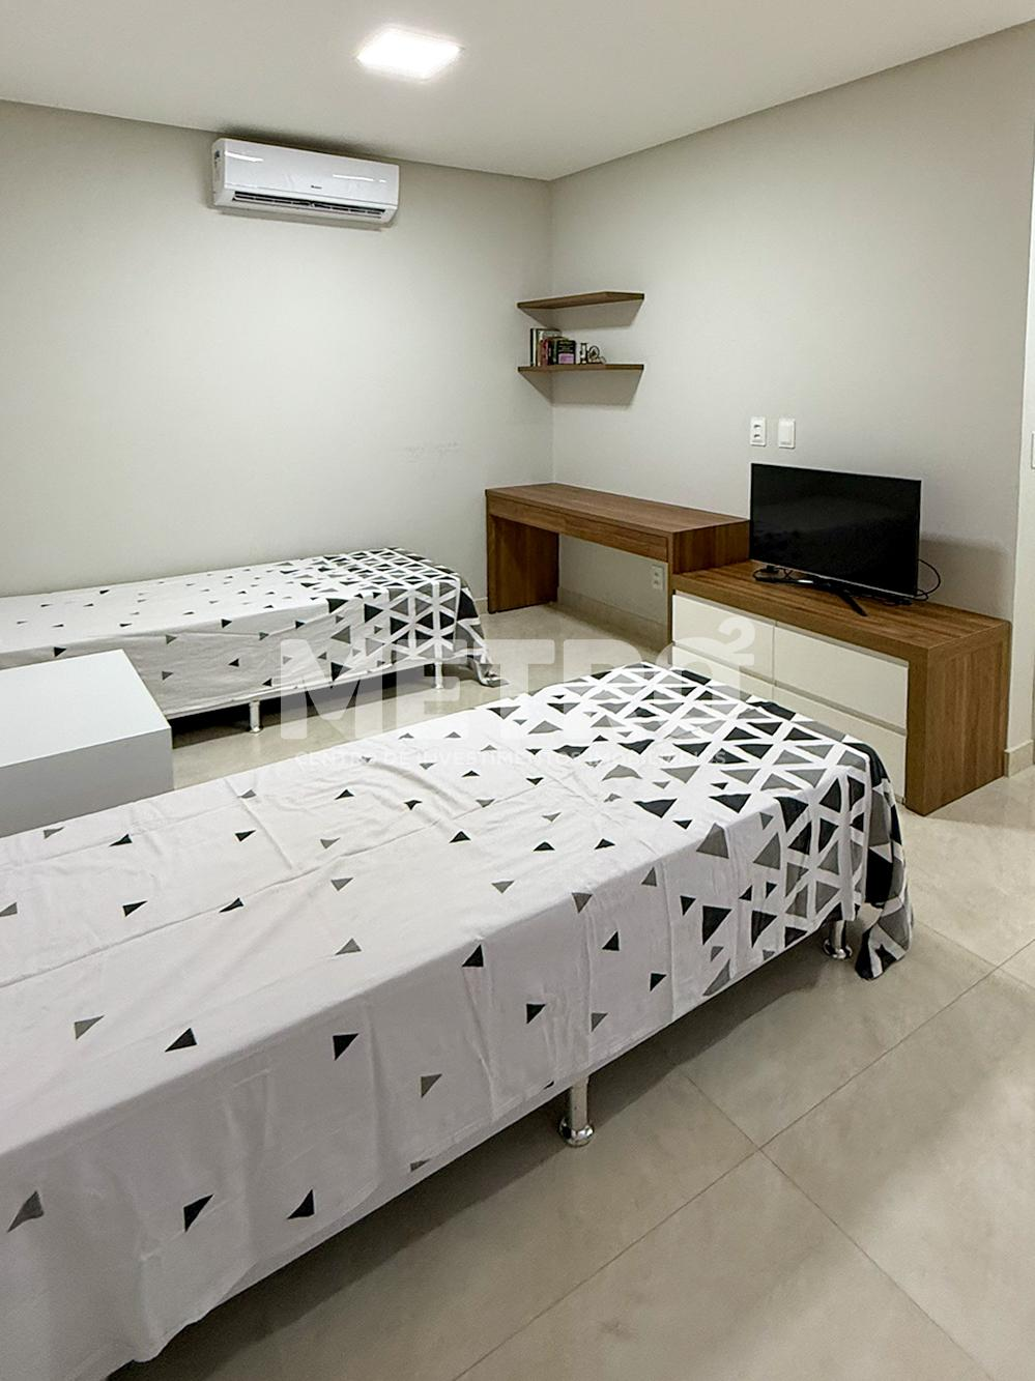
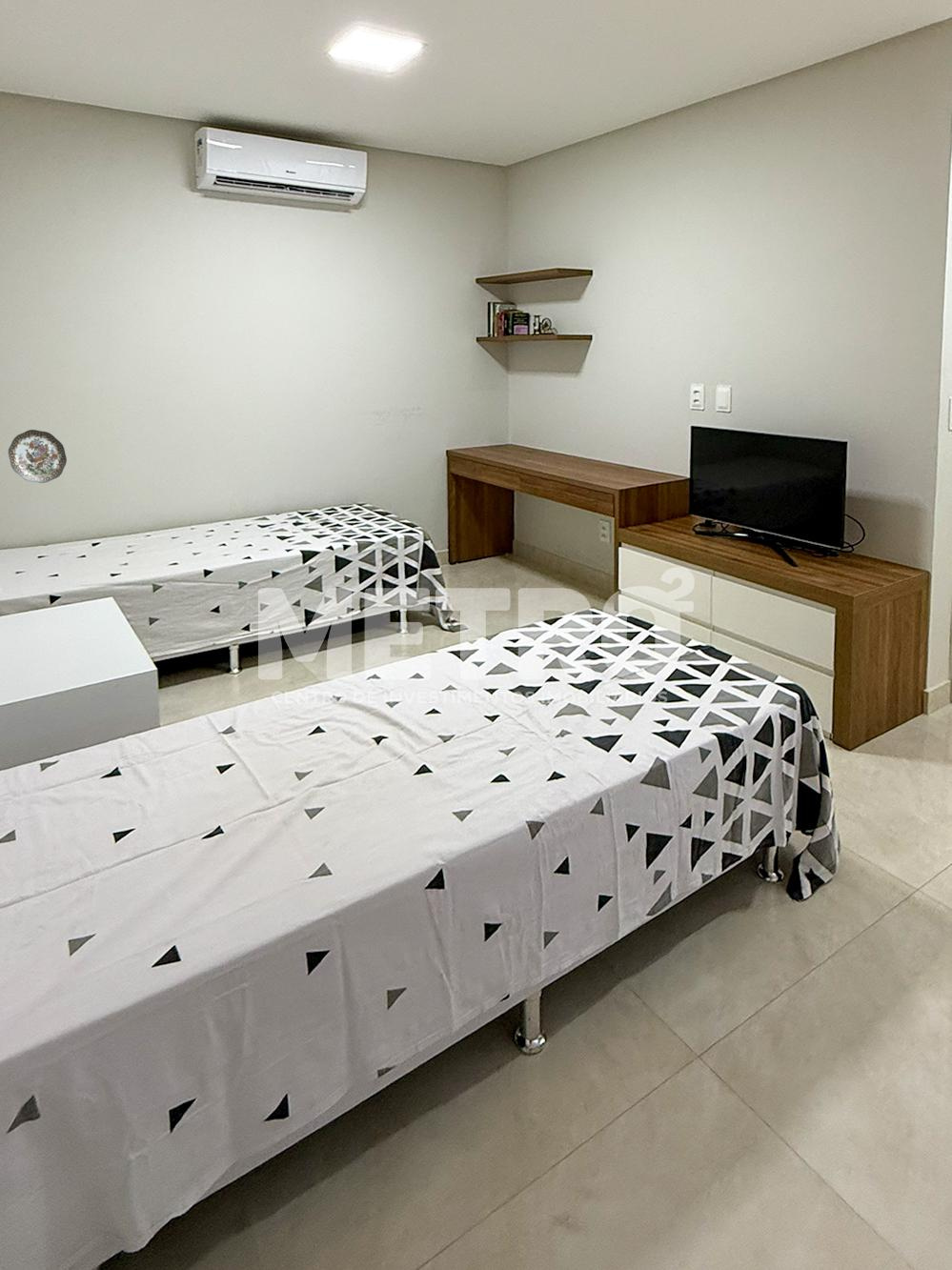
+ decorative plate (37, 456)
